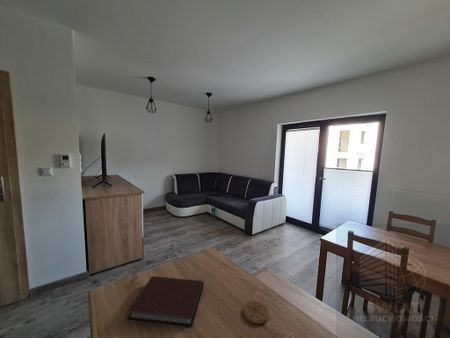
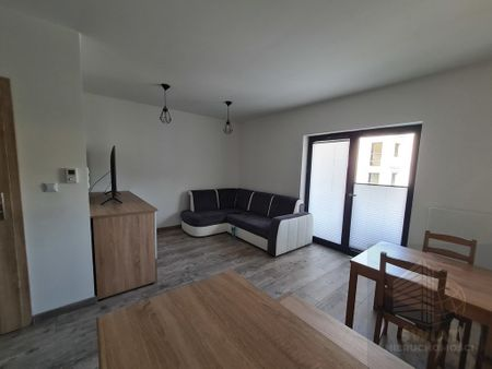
- notebook (169, 297)
- coaster (255, 311)
